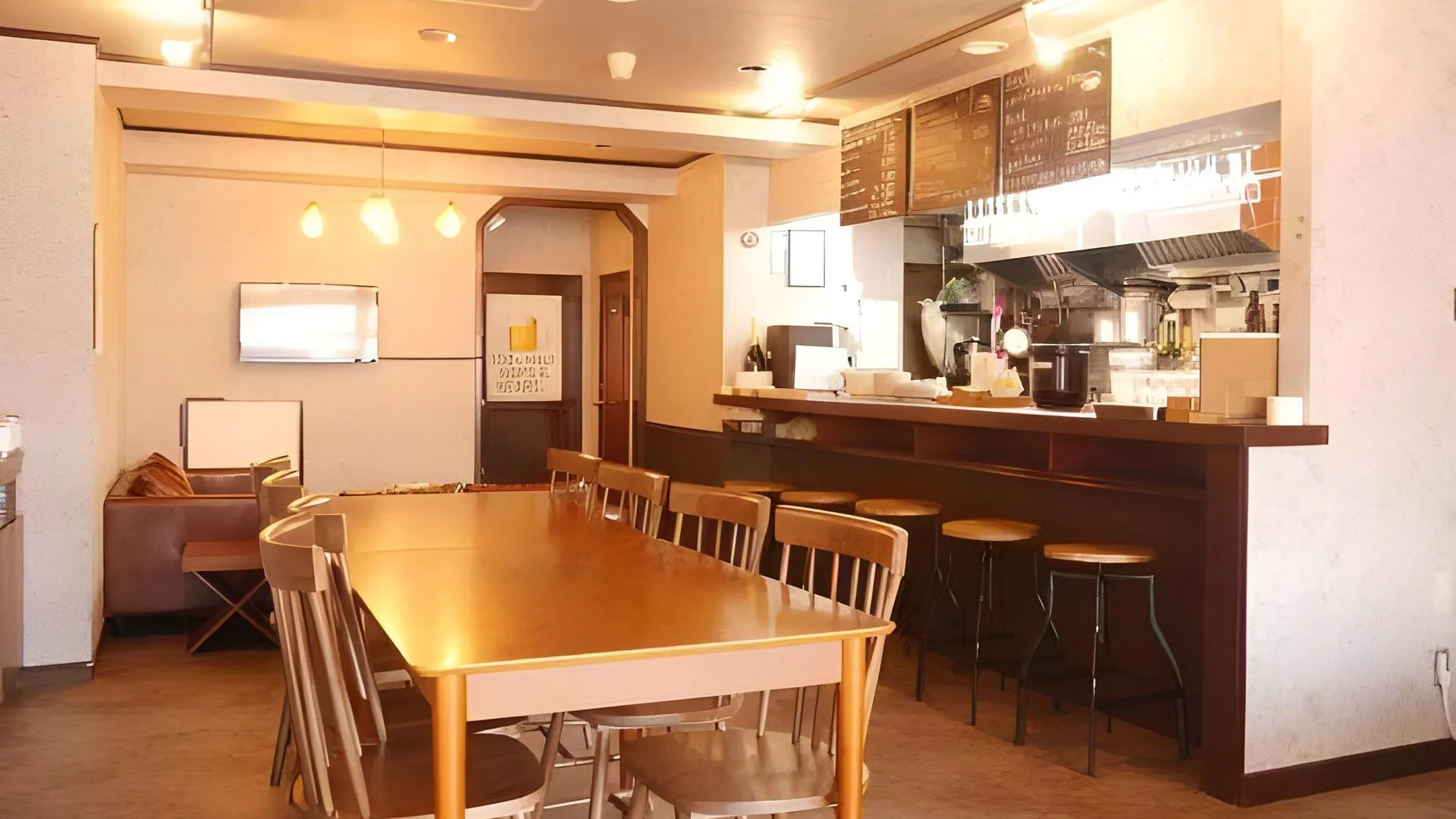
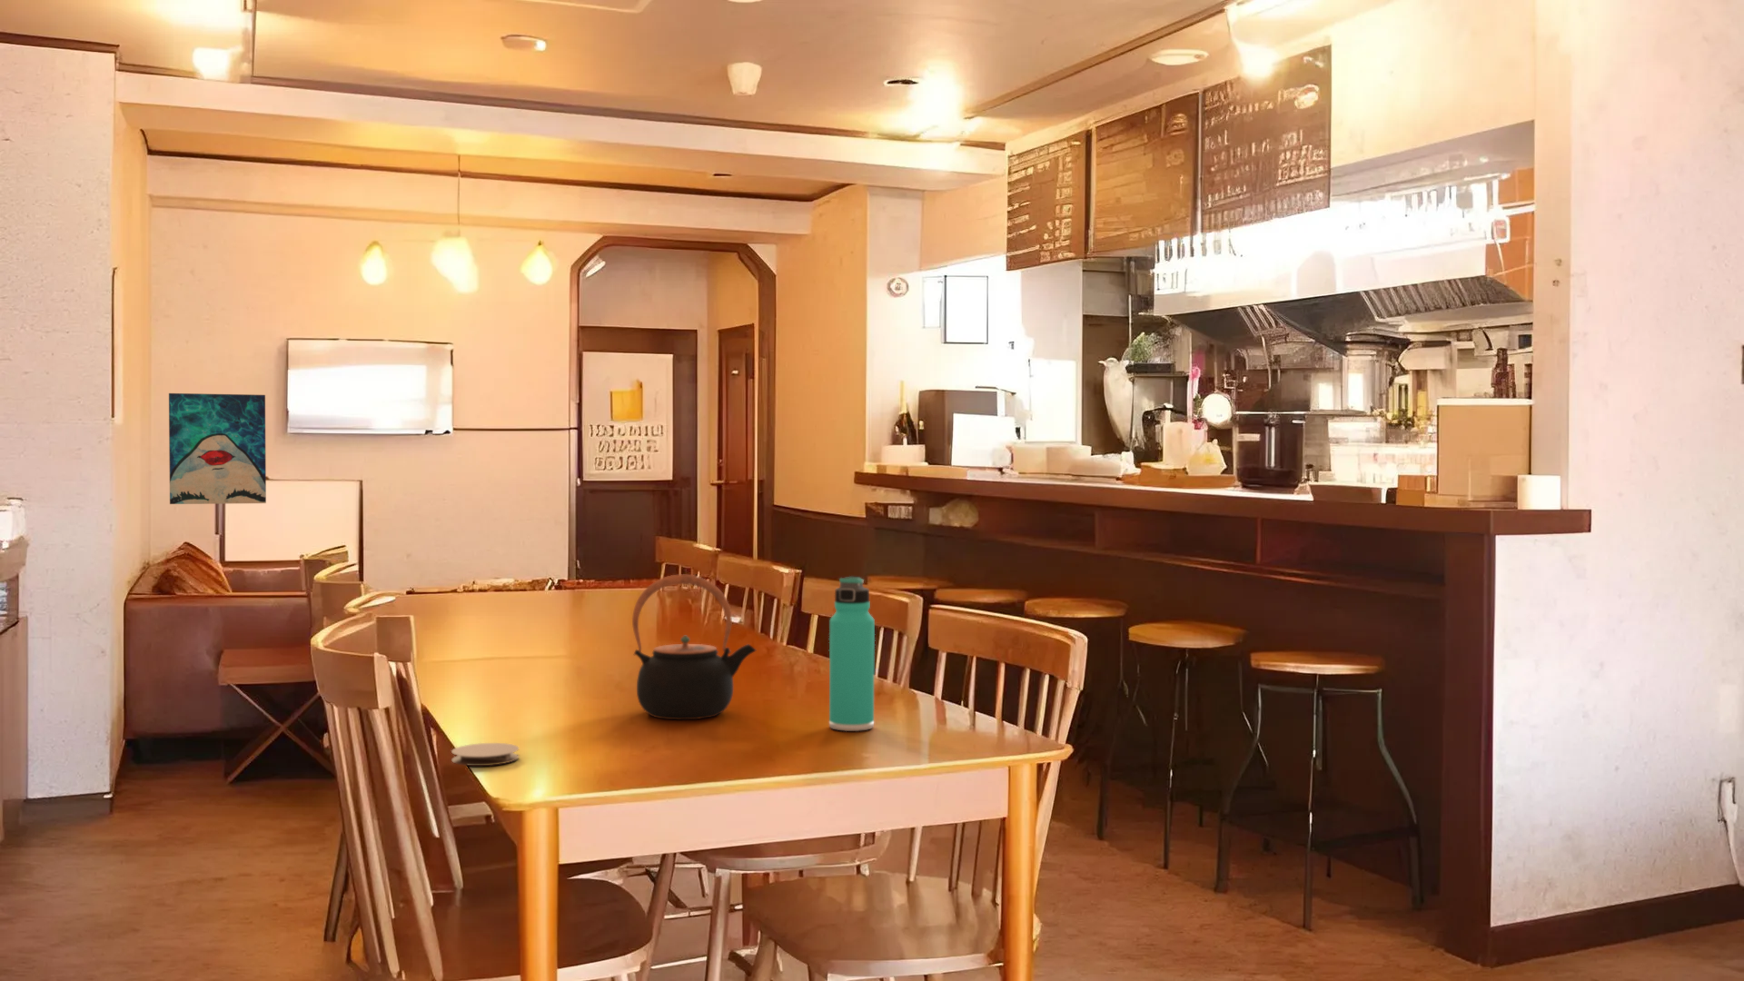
+ teapot (694, 644)
+ coaster (485, 753)
+ thermos bottle (852, 652)
+ wall art (218, 449)
